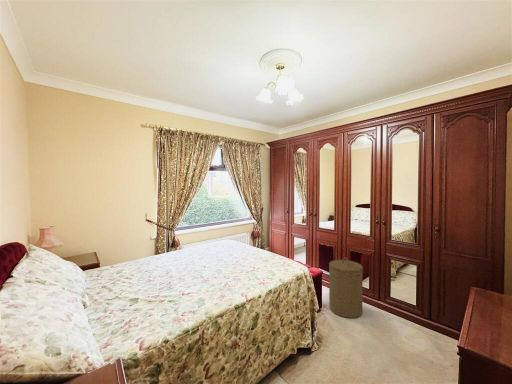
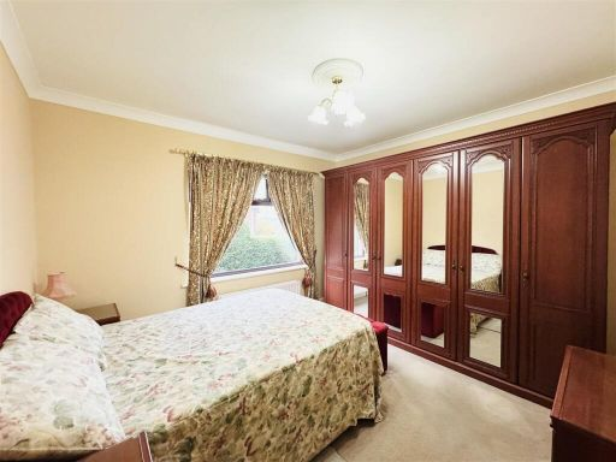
- laundry hamper (345, 283)
